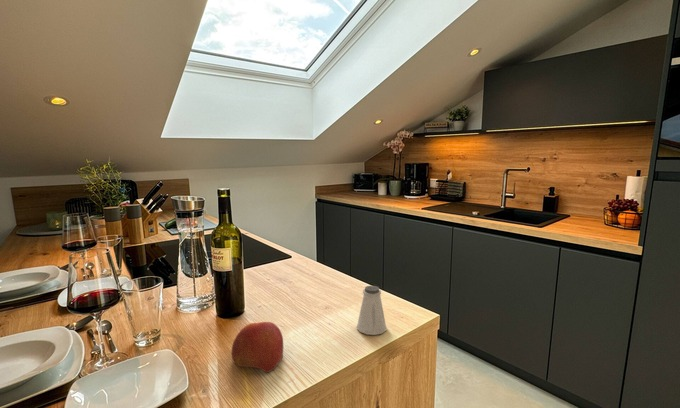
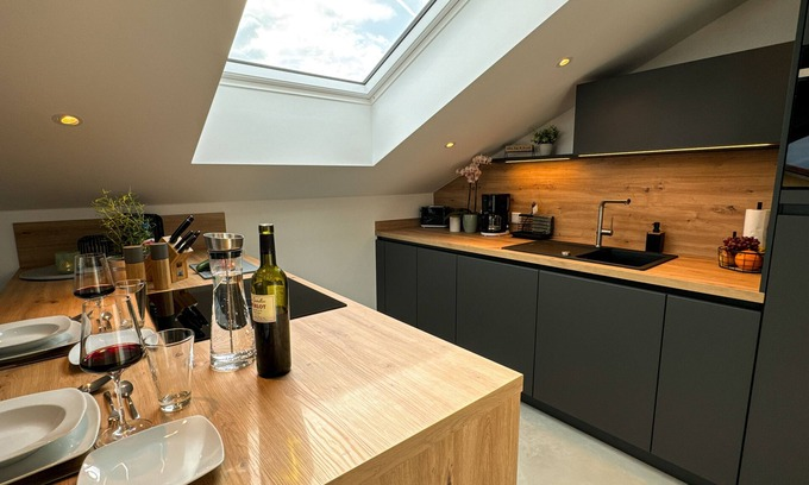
- apple (257, 340)
- saltshaker (371, 307)
